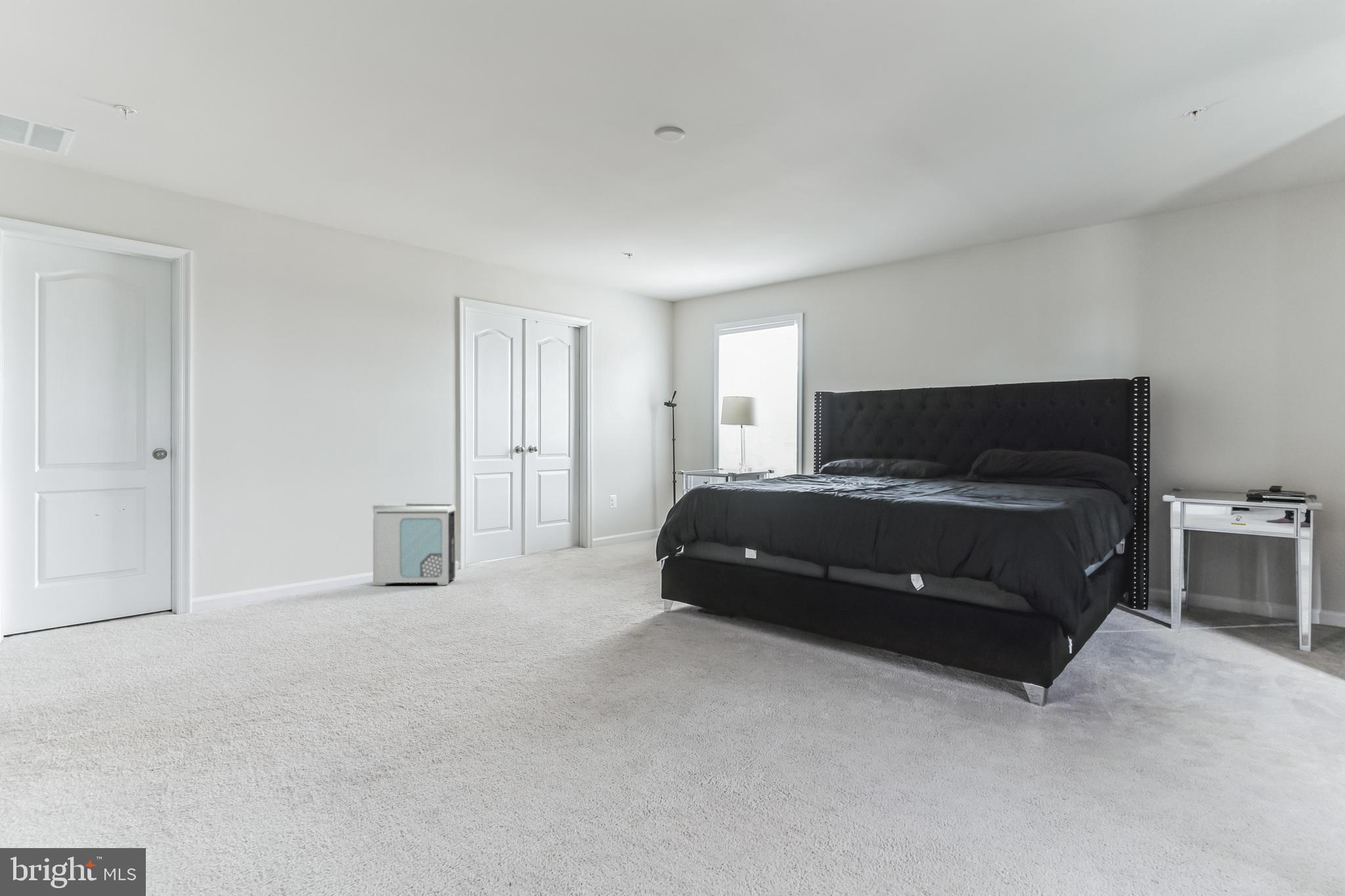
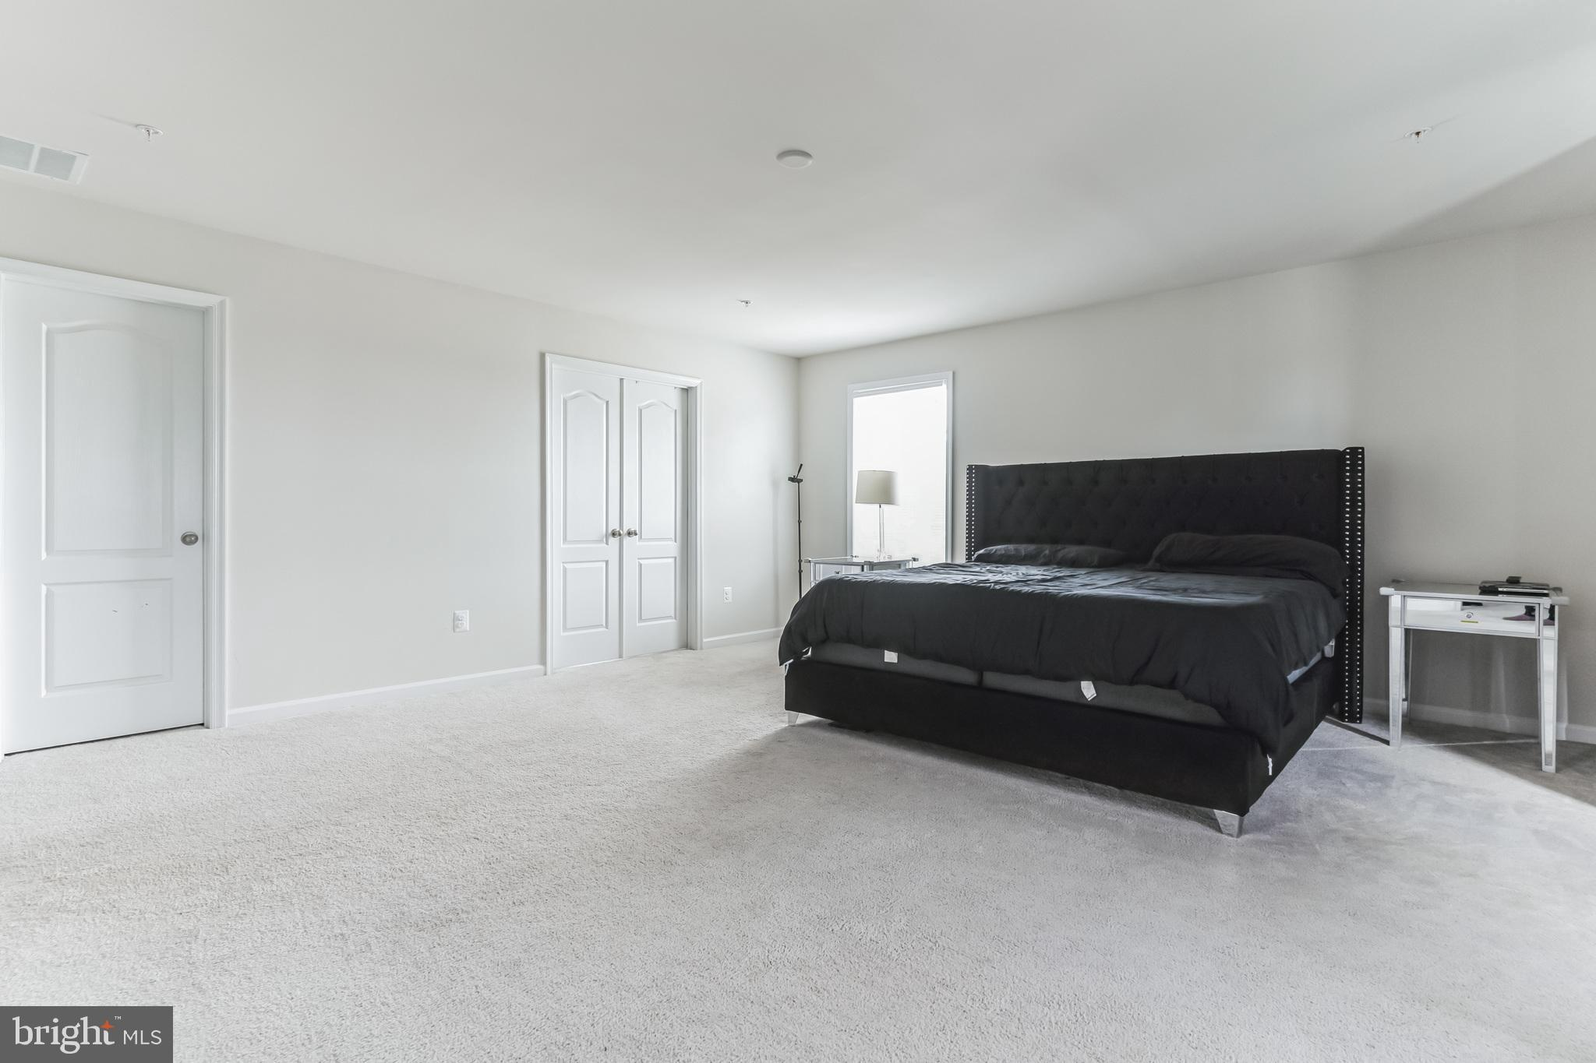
- air purifier (416, 543)
